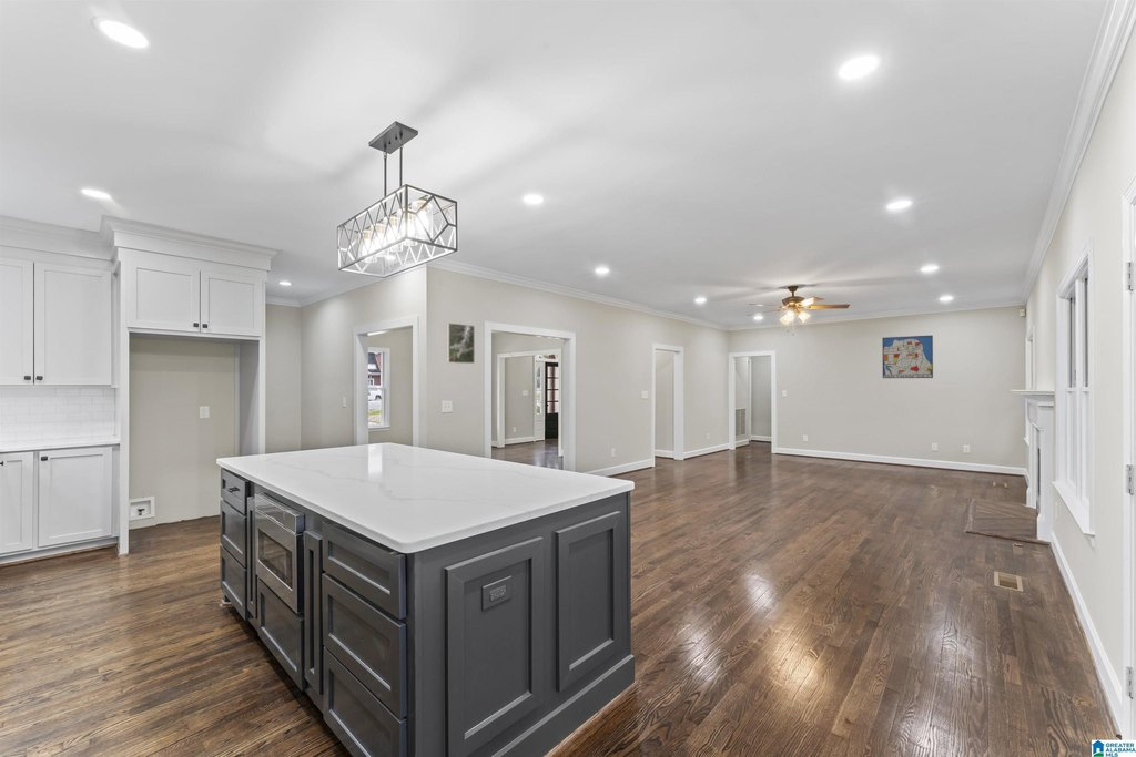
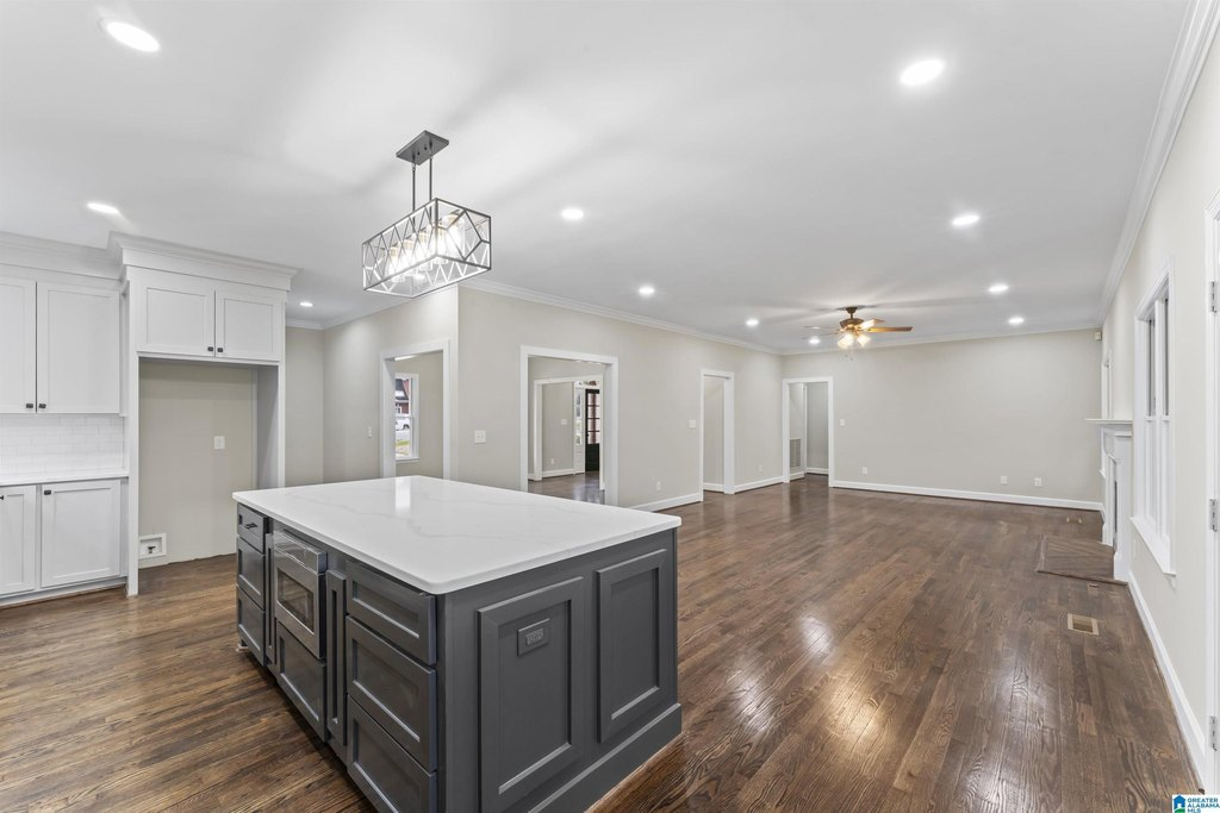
- wall art (906, 357)
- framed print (460, 344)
